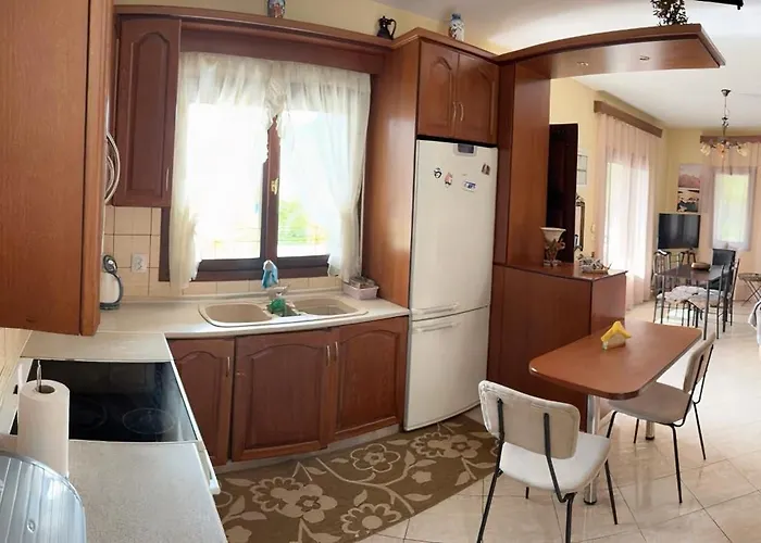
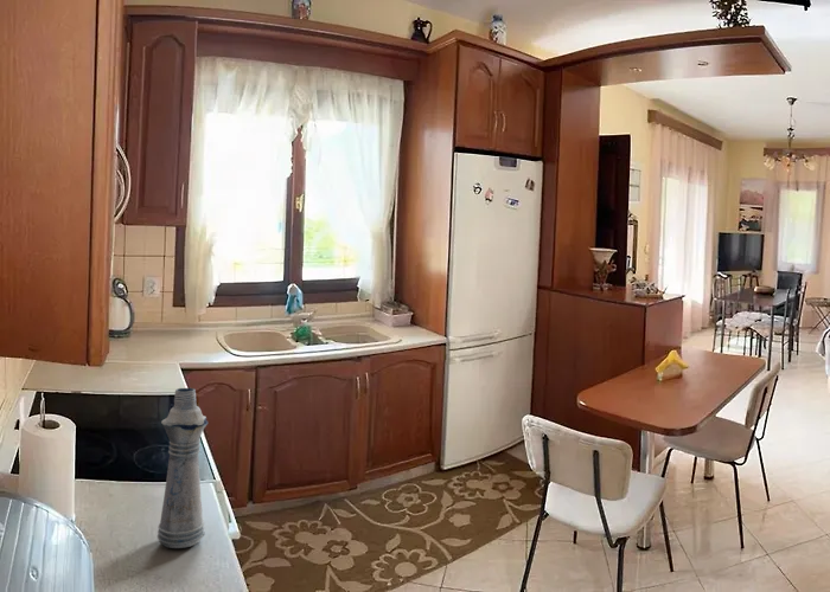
+ bottle (183, 465)
